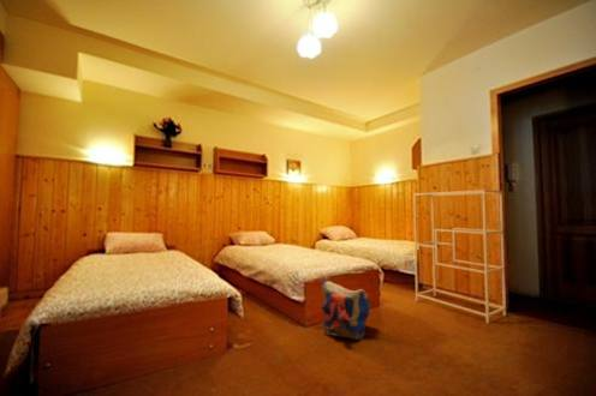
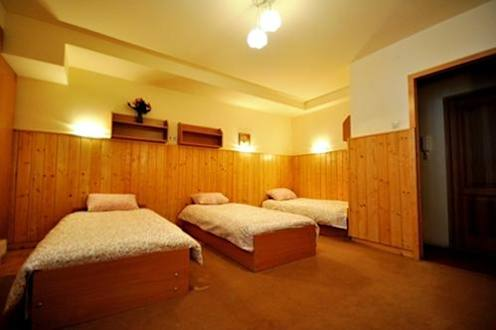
- shelving unit (454, 248)
- backpack (345, 306)
